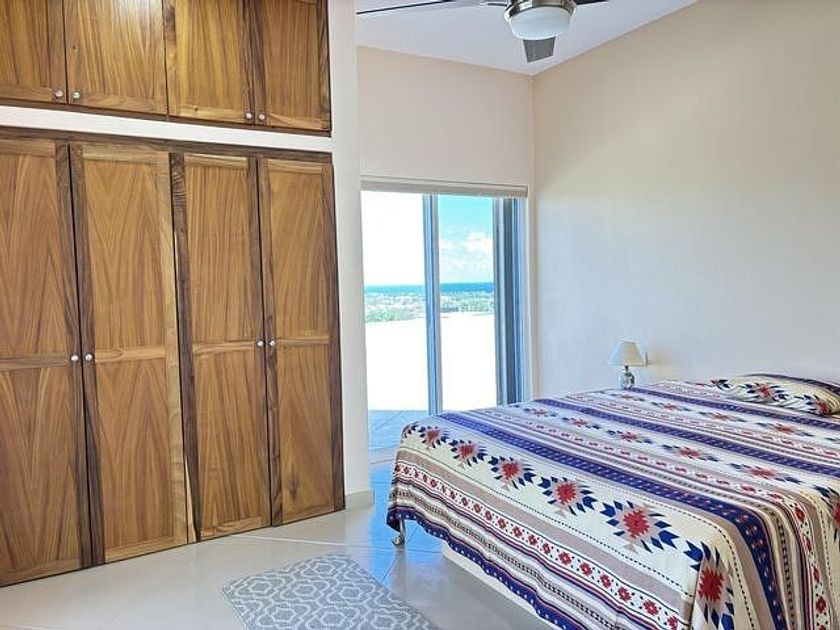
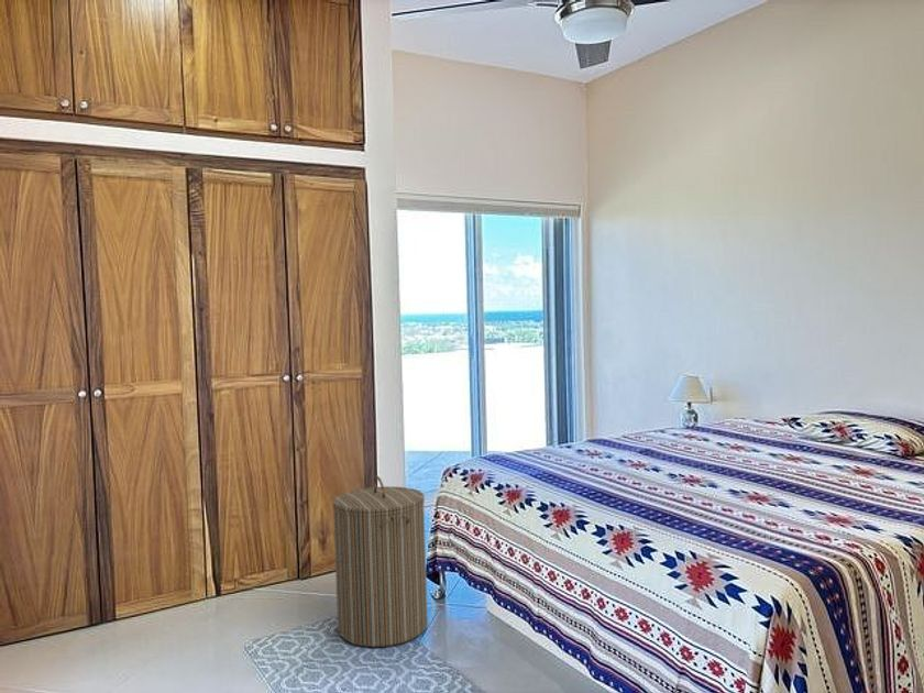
+ laundry hamper (381, 551)
